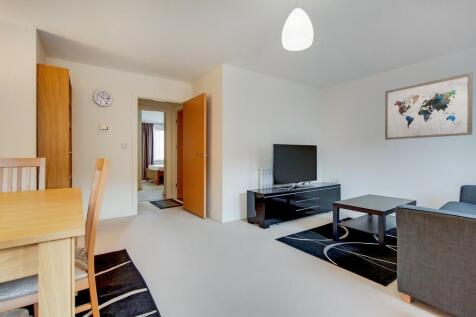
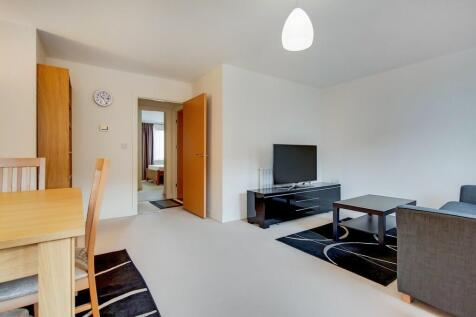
- wall art (423, 110)
